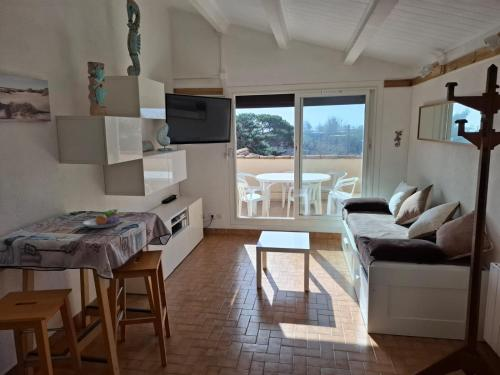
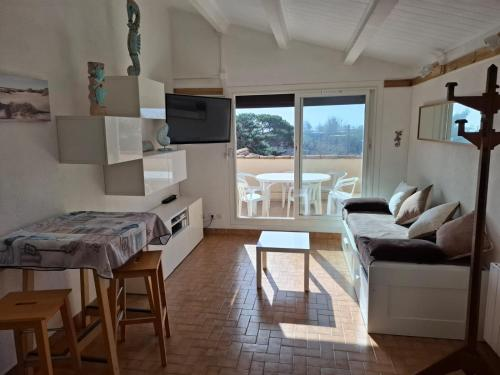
- fruit bowl (104, 217)
